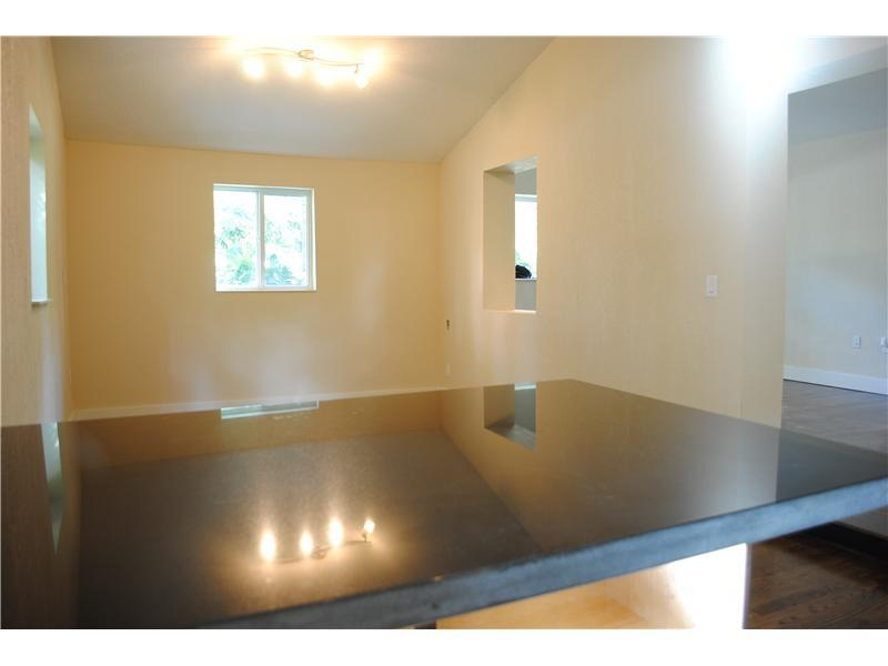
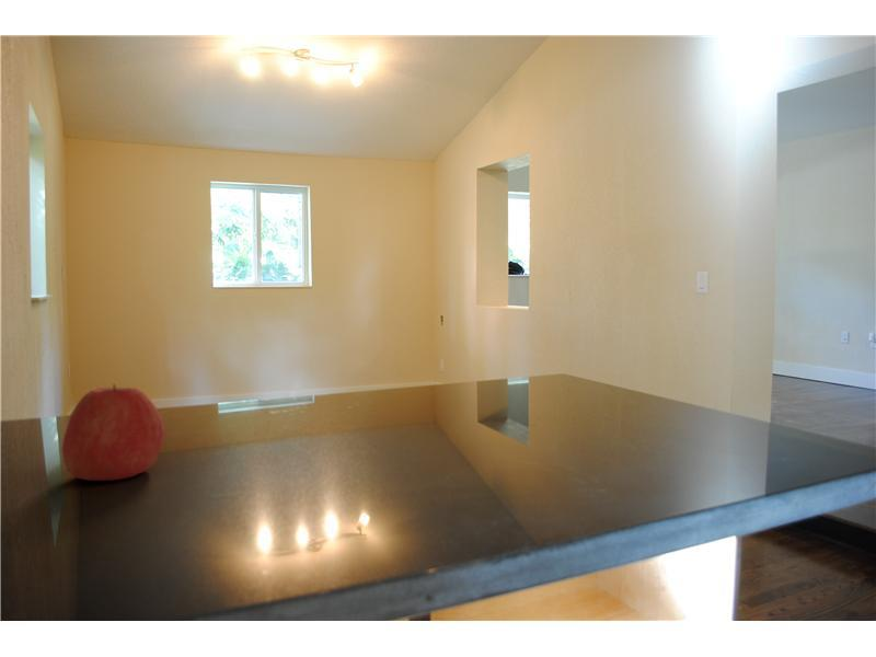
+ apple (113, 428)
